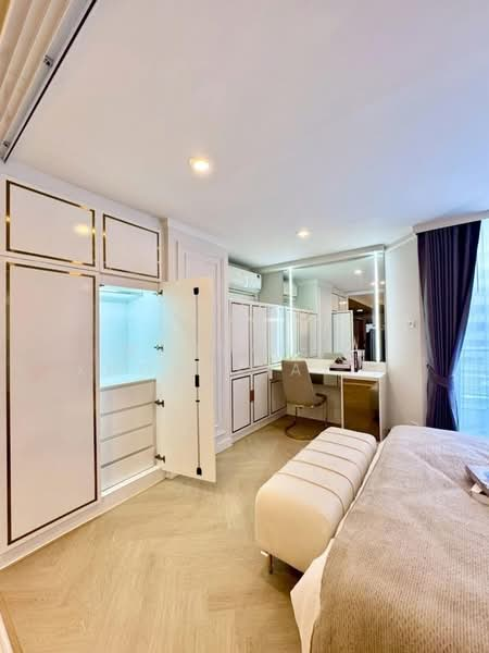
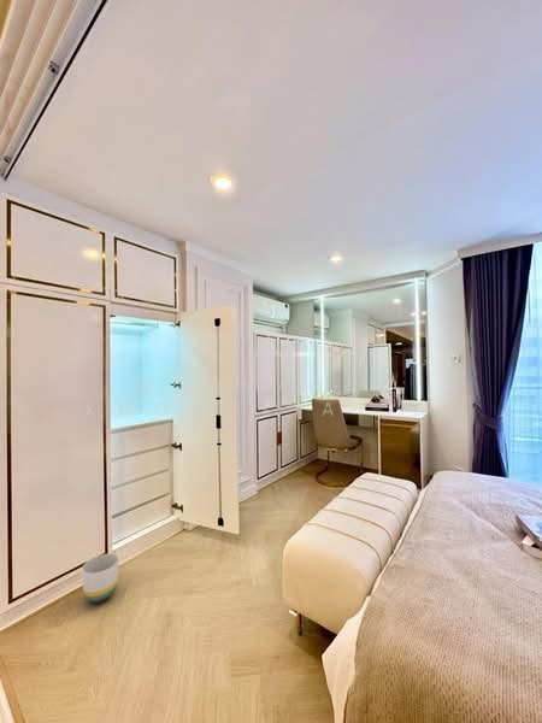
+ planter (100, 580)
